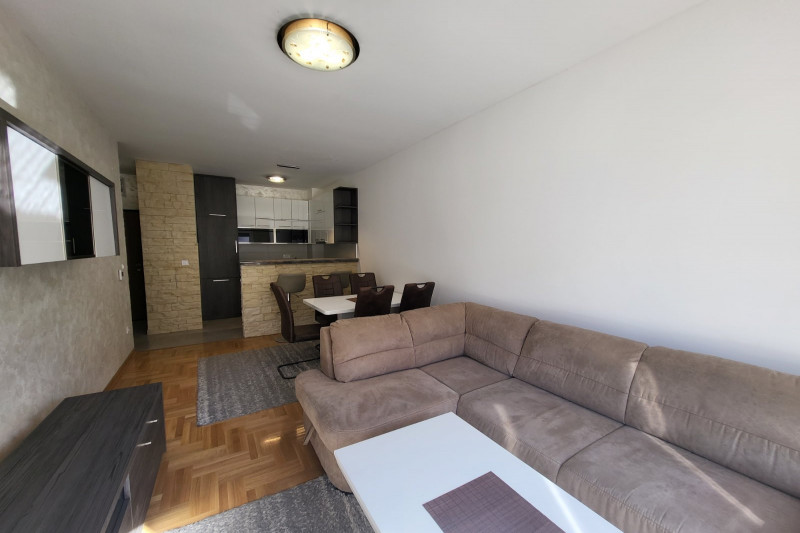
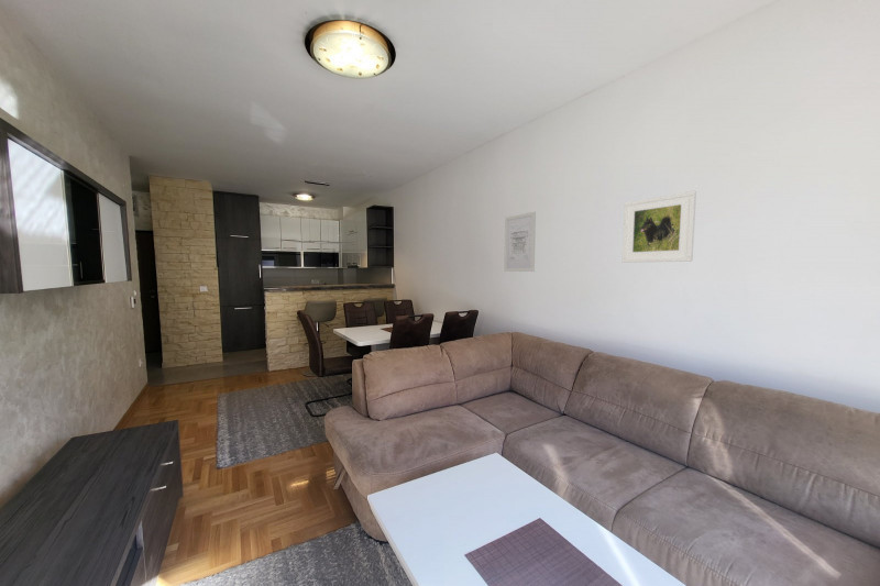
+ wall art (518, 243)
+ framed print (656, 230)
